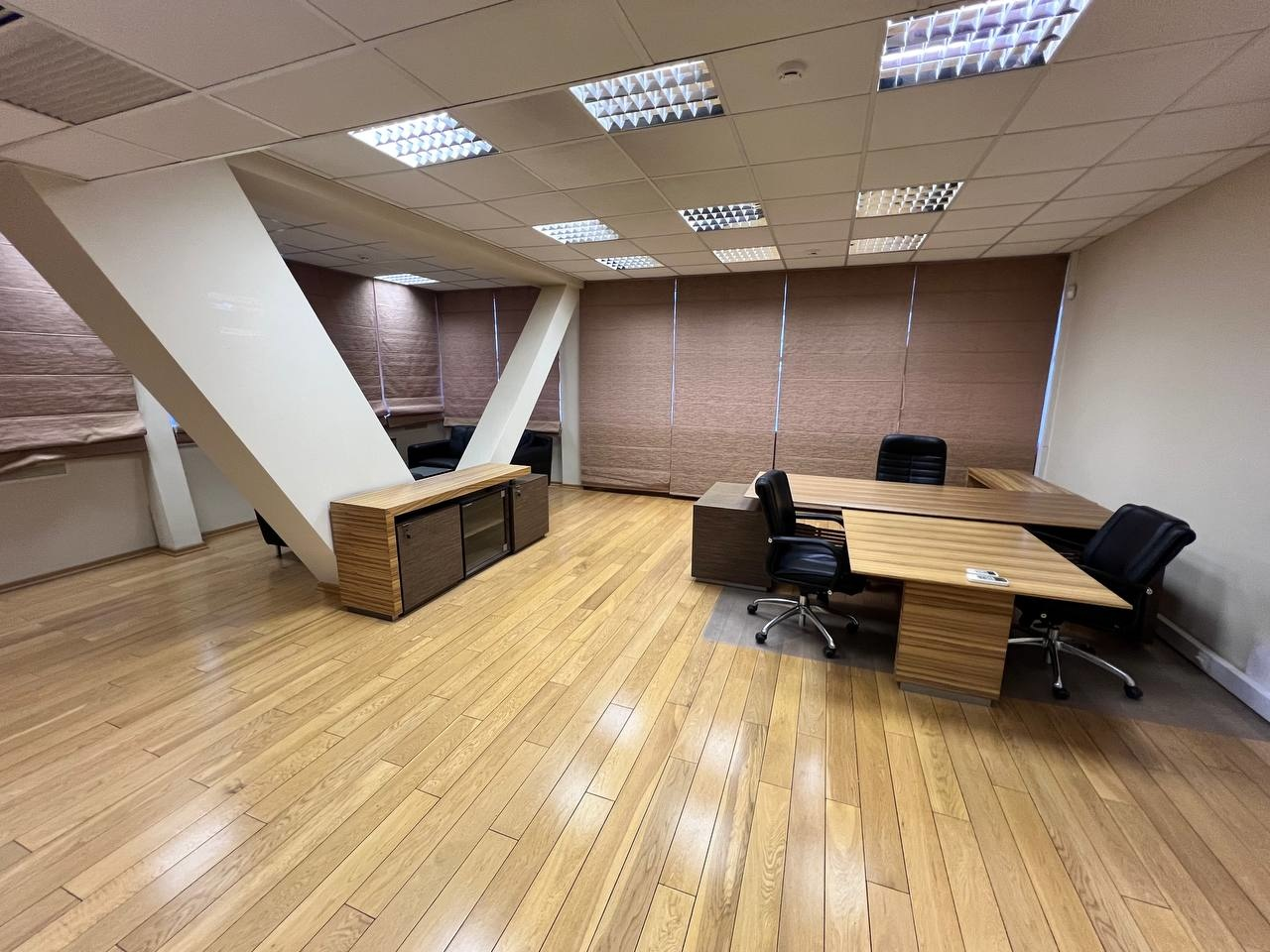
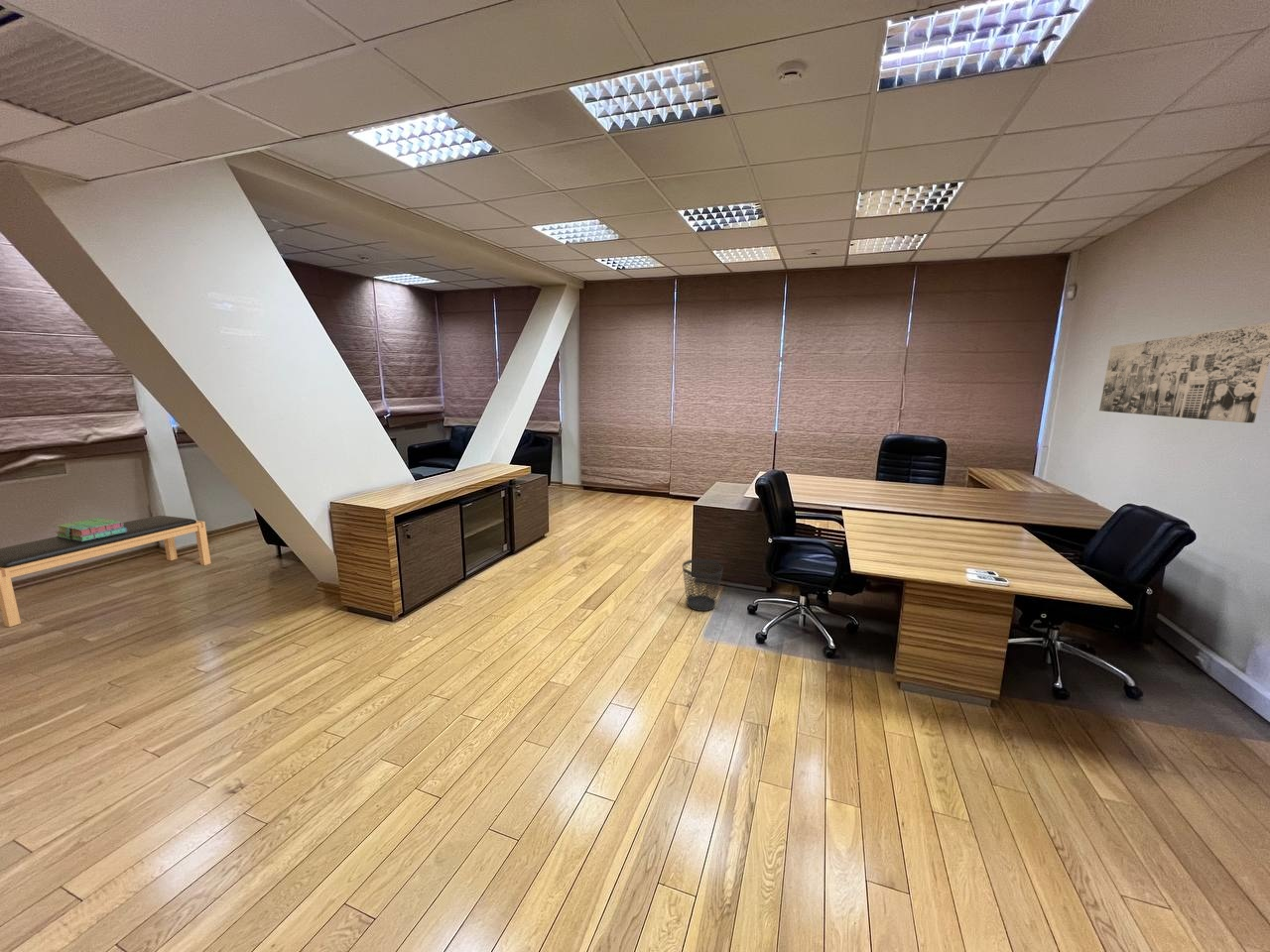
+ wastebasket (701, 585)
+ stack of books (91, 529)
+ bench (97, 555)
+ wall art (1168, 377)
